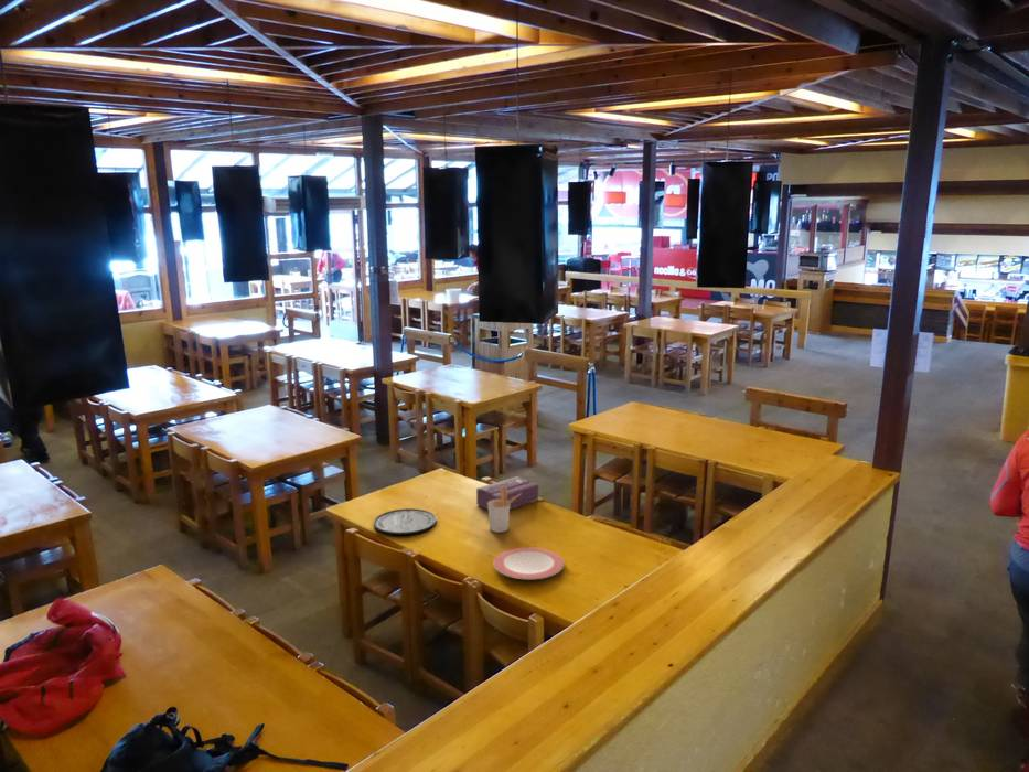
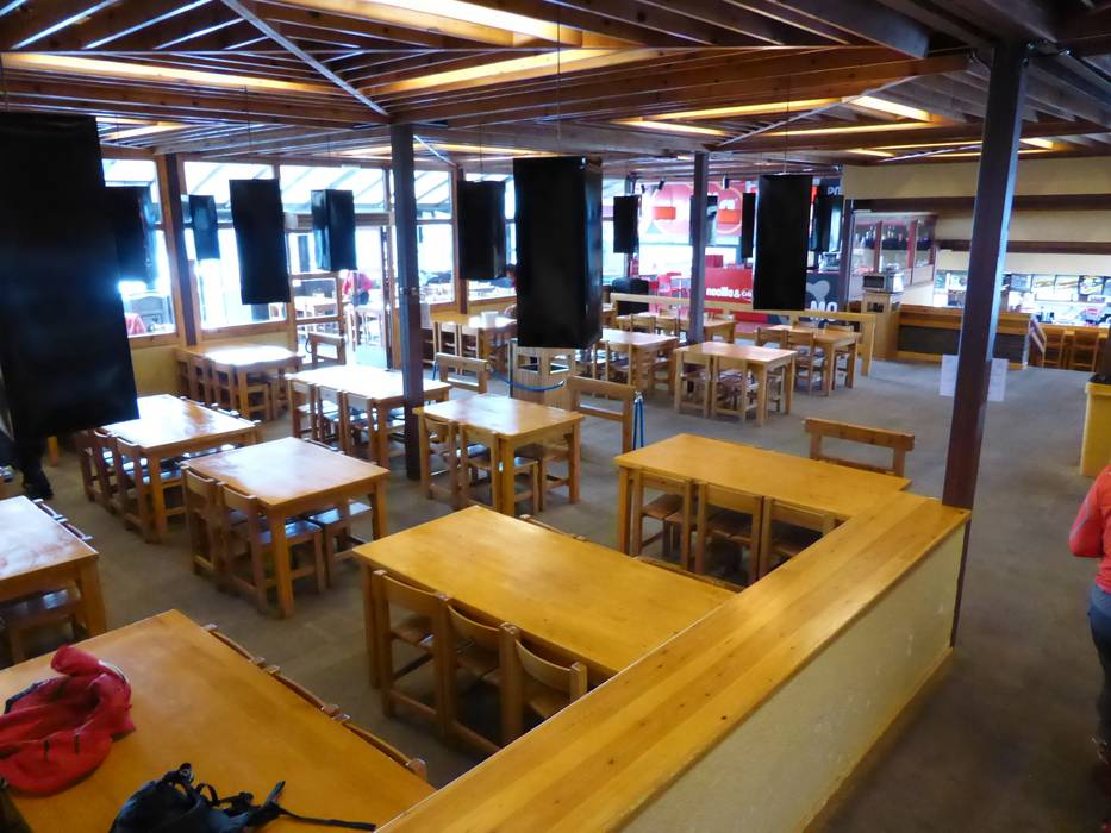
- tissue box (507, 494)
- plate (405, 521)
- plate (528, 564)
- utensil holder (504, 510)
